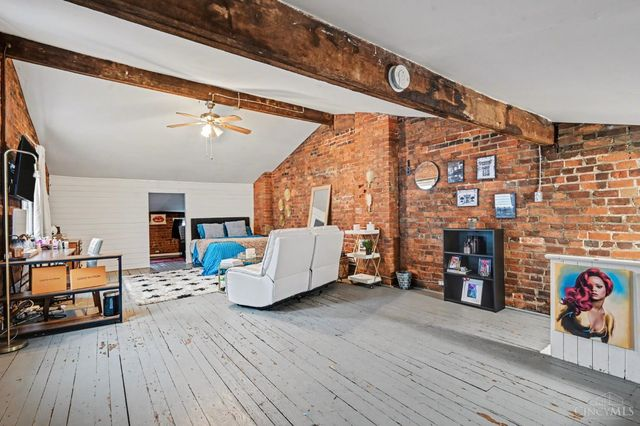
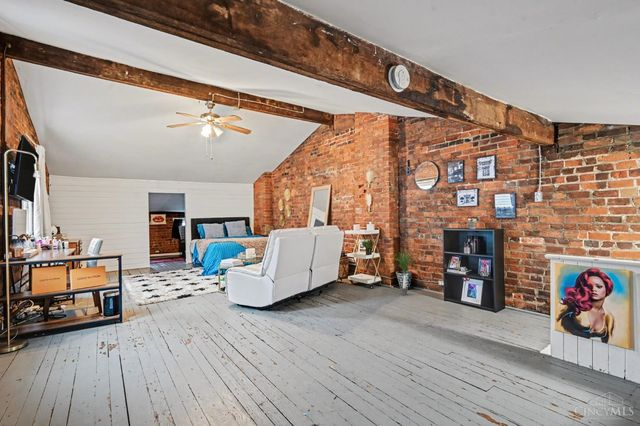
+ potted plant (404, 270)
